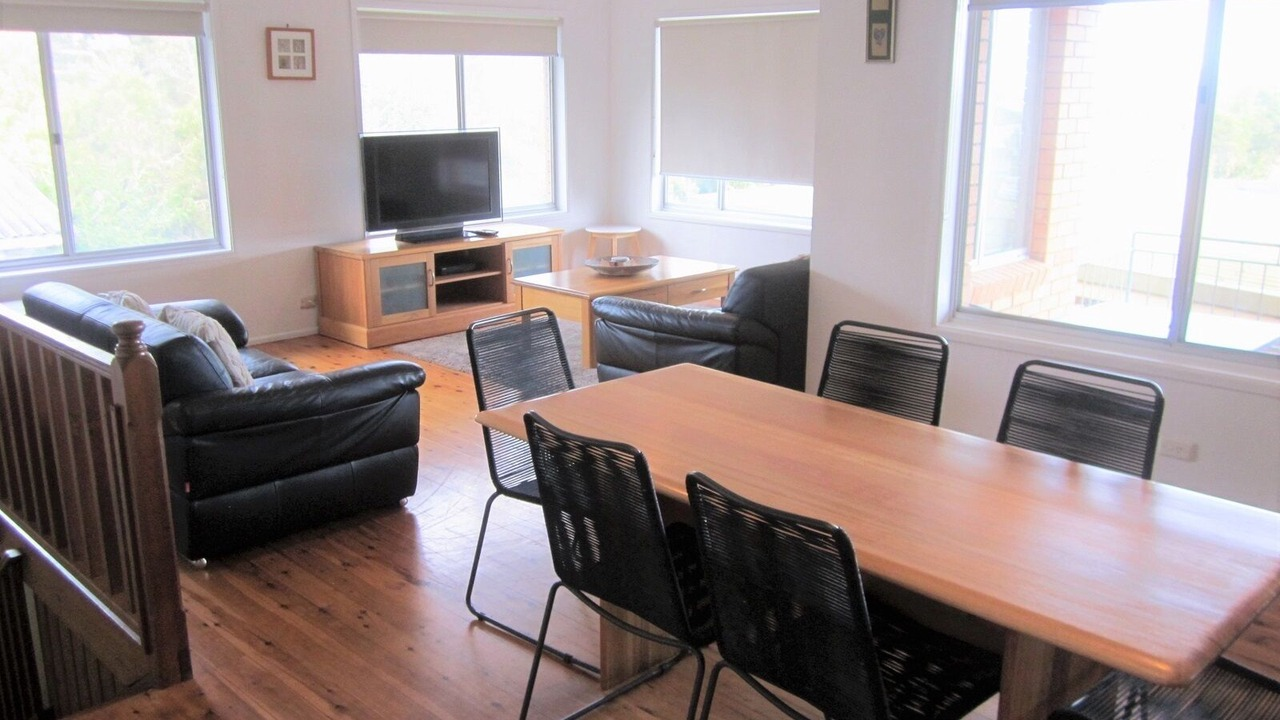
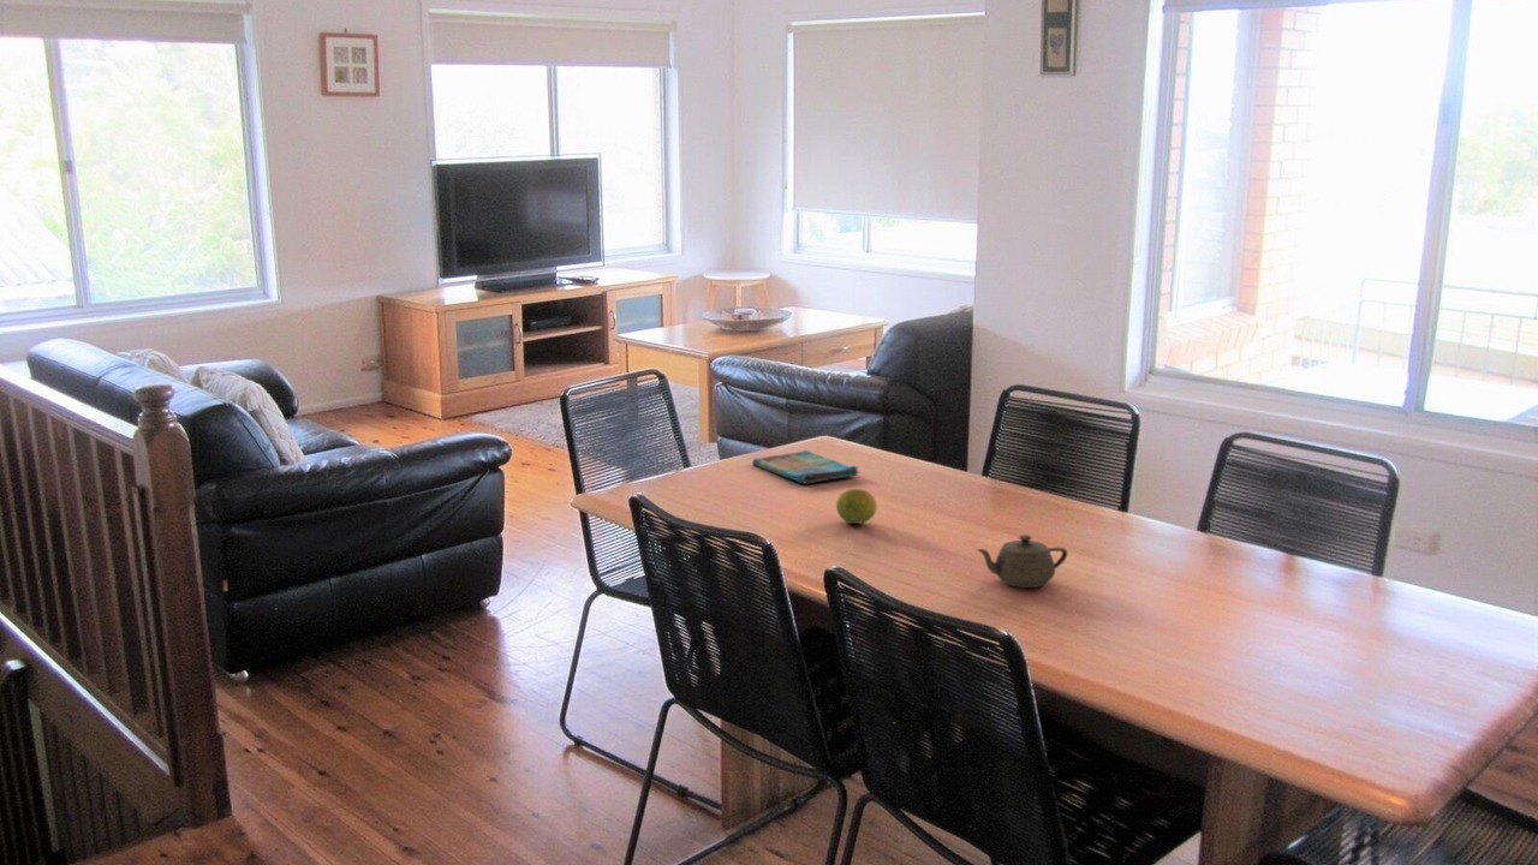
+ teapot (1021, 559)
+ dish towel (804, 465)
+ fruit (856, 506)
